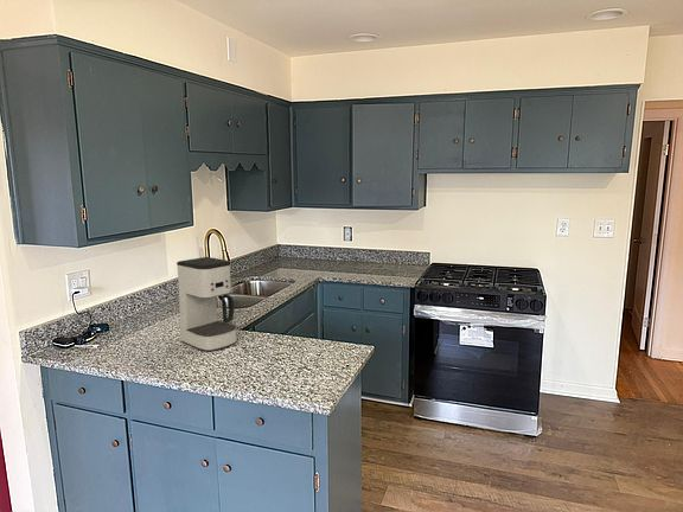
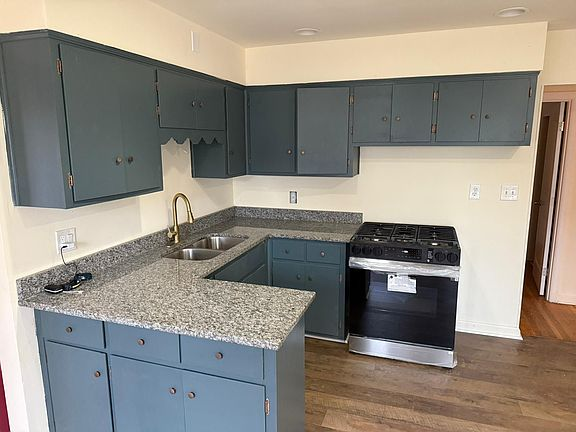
- coffee maker (211, 301)
